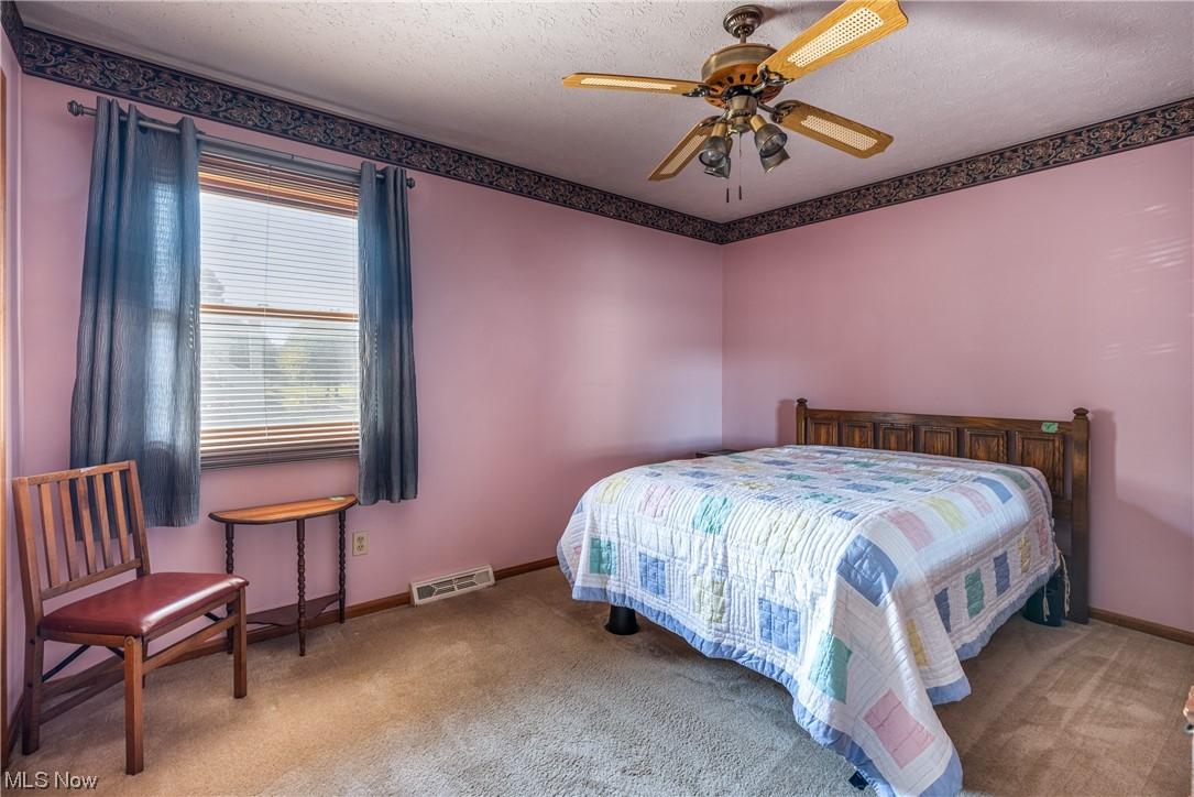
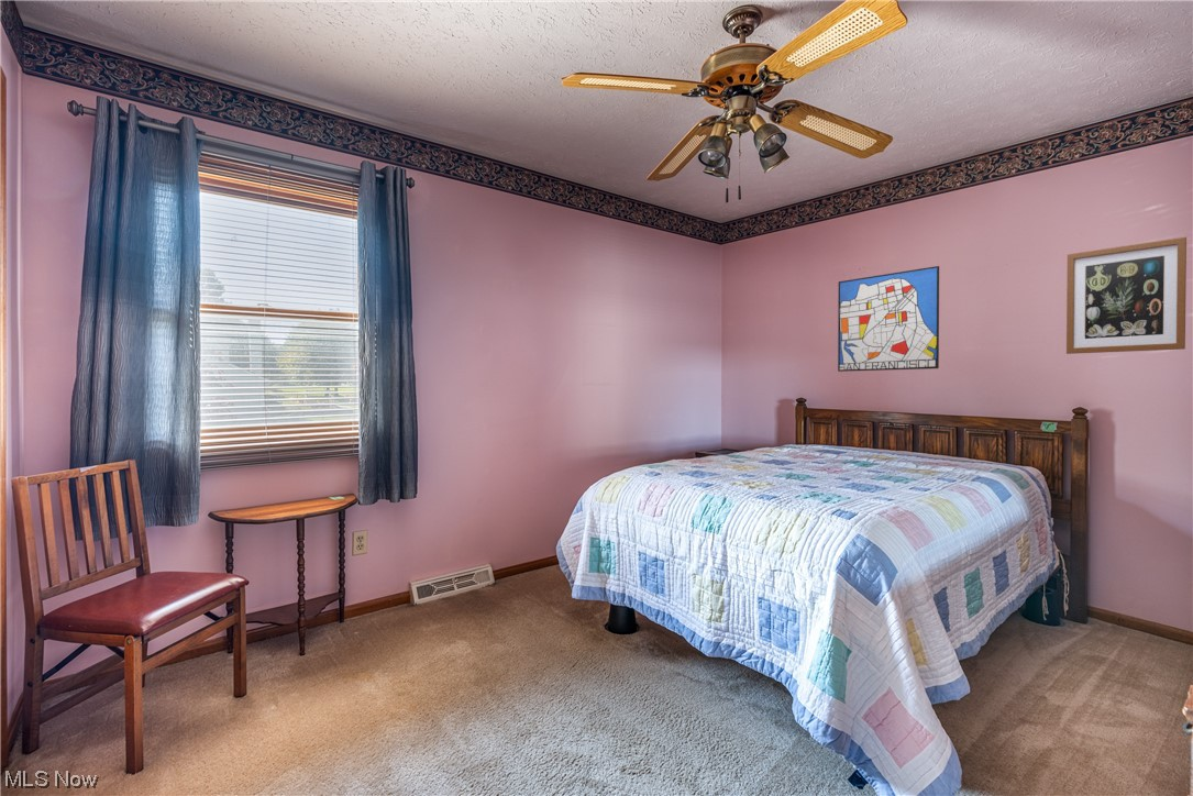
+ wall art (1123, 298)
+ wall art (885, 322)
